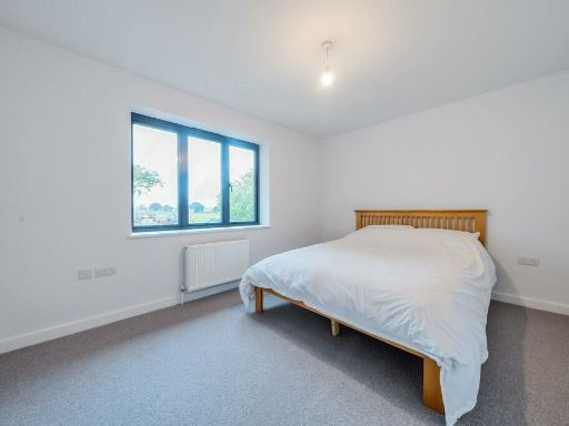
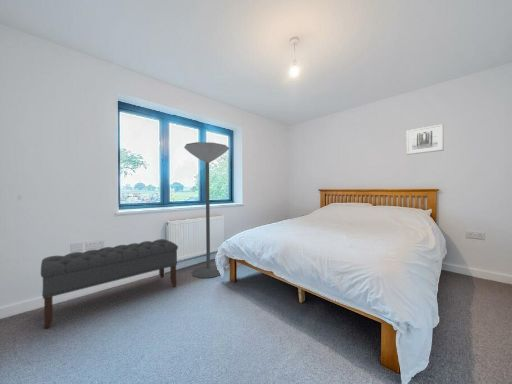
+ bench (117, 272)
+ floor lamp (207, 209)
+ wall art (424, 140)
